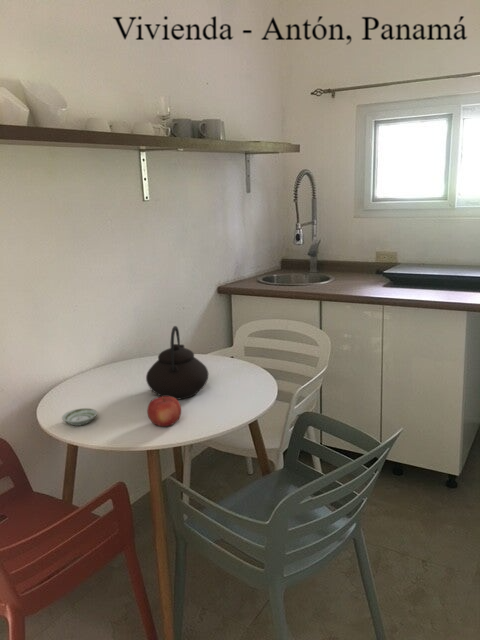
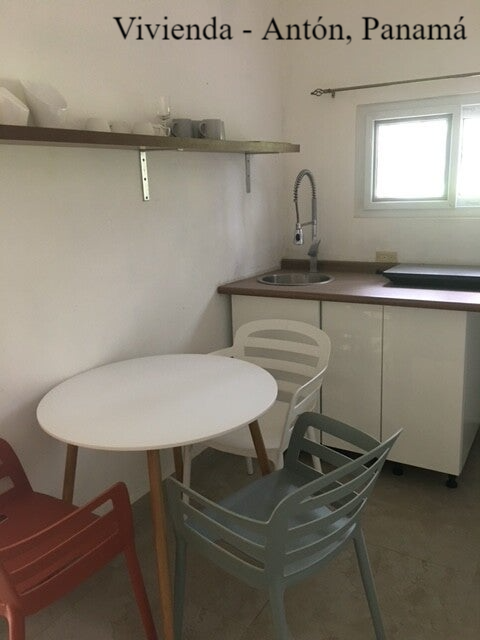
- teapot (177, 357)
- saucer (79, 418)
- fruit (164, 409)
